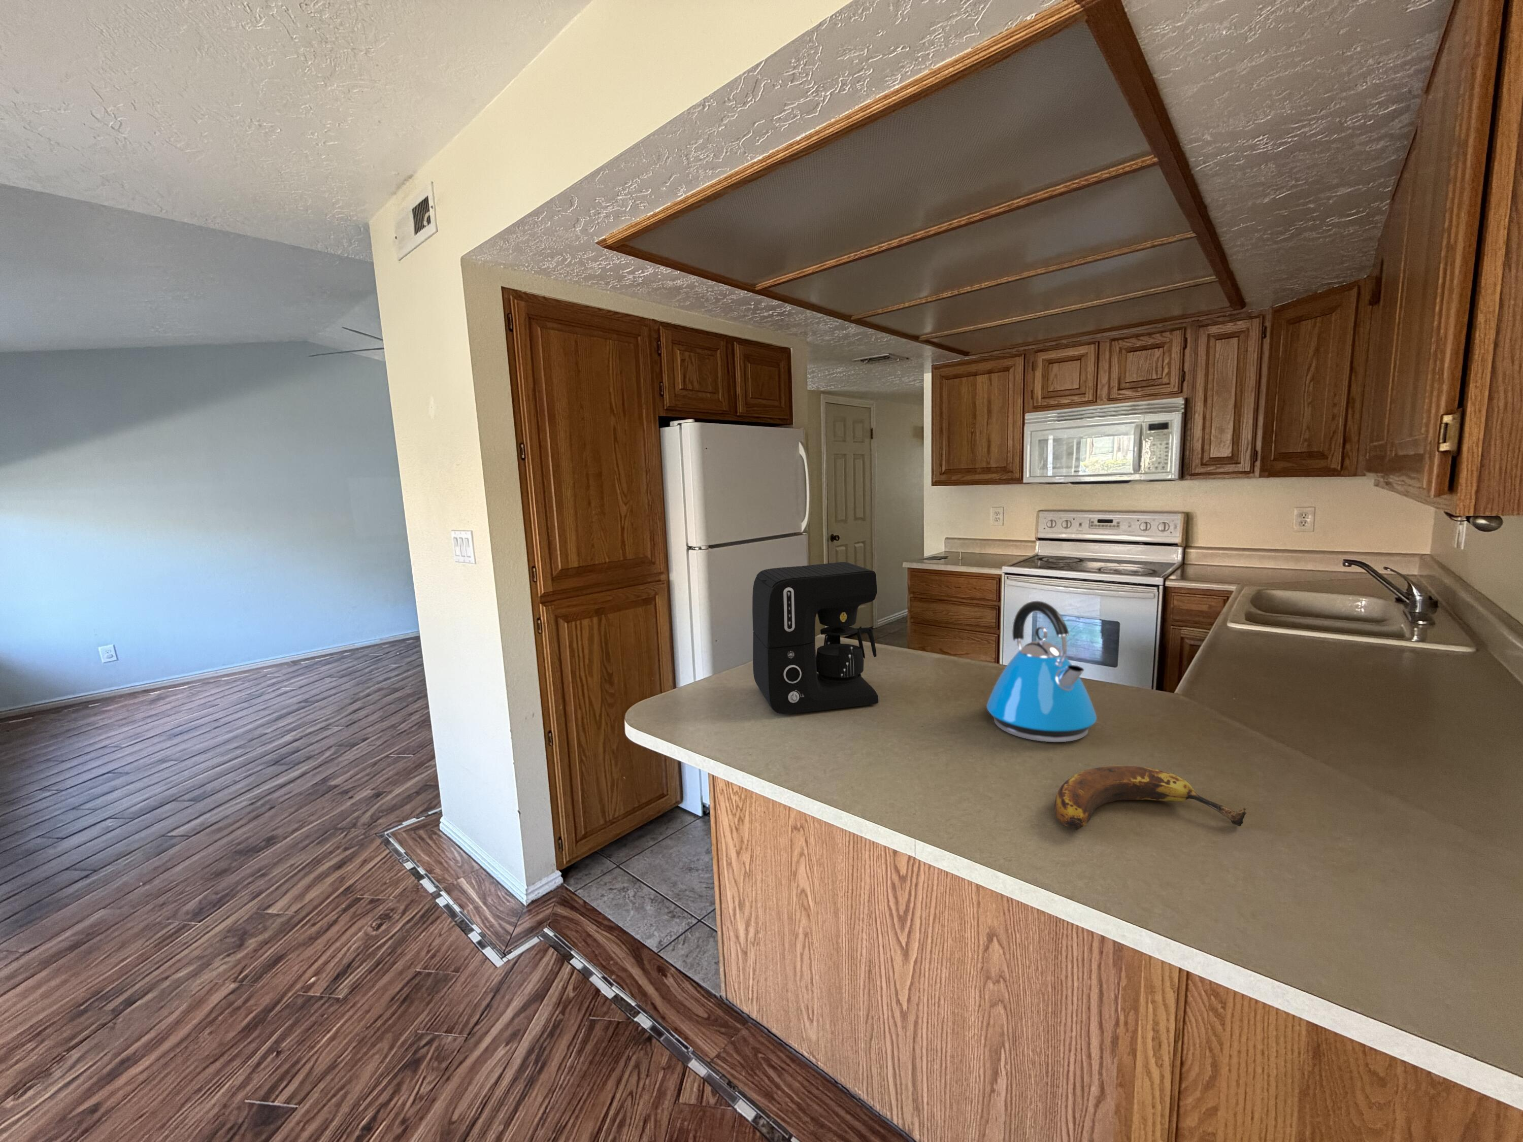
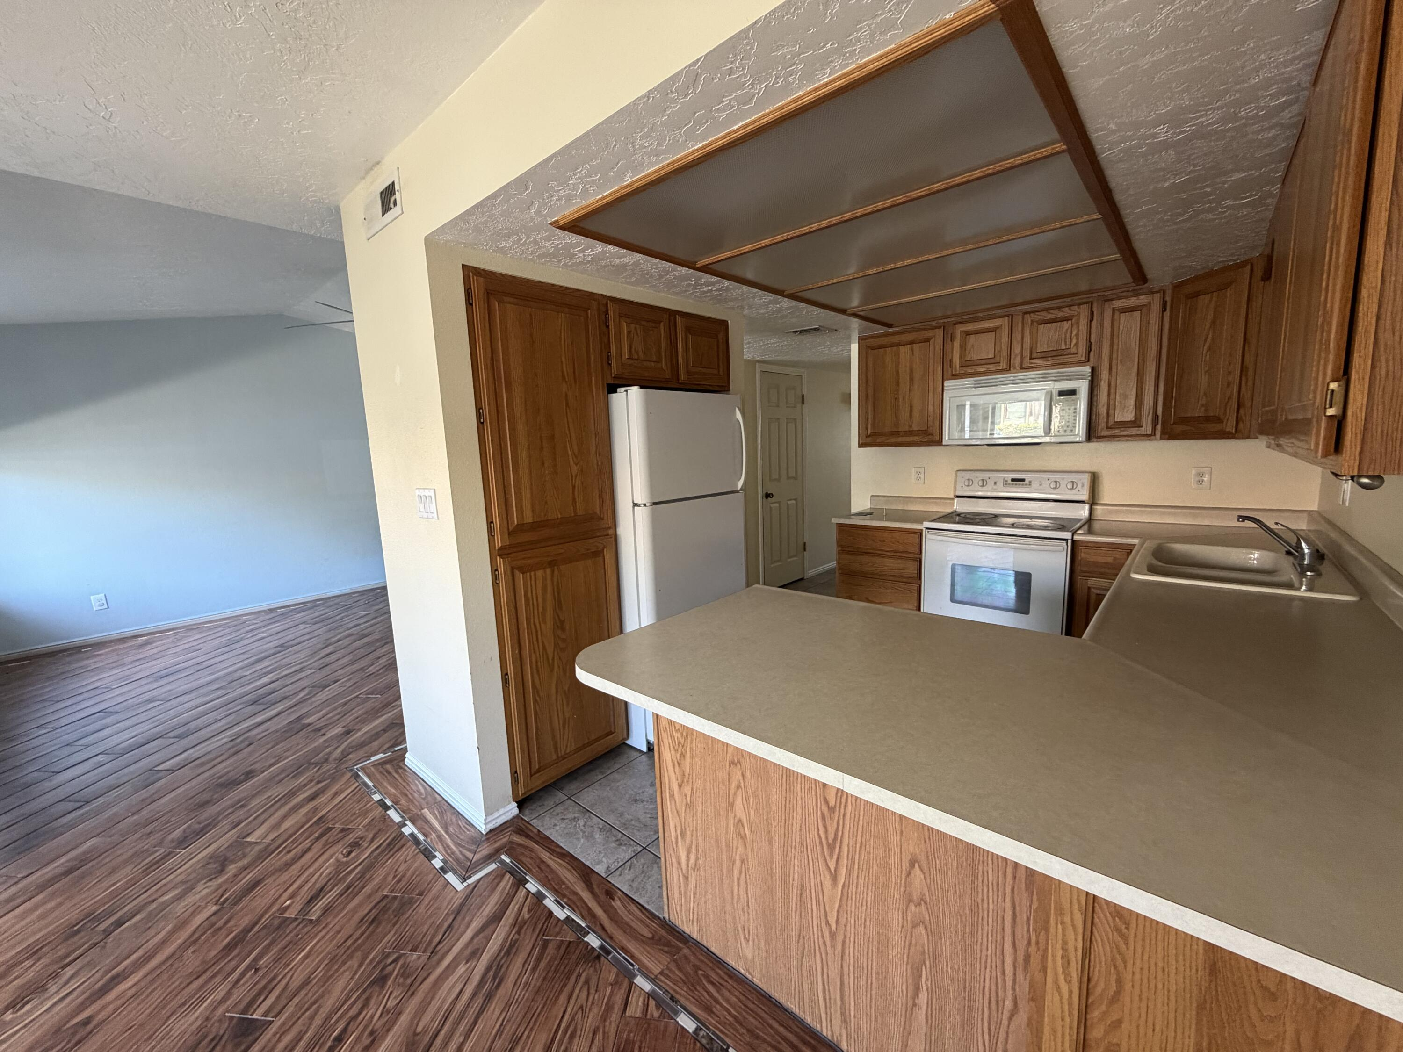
- kettle (1039, 663)
- coffee maker (820, 632)
- banana (1130, 799)
